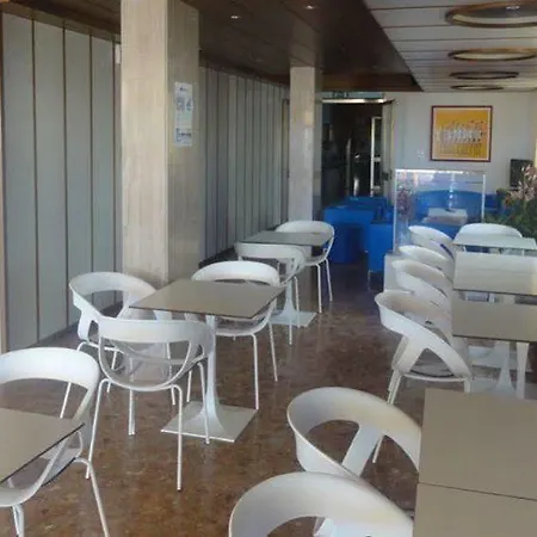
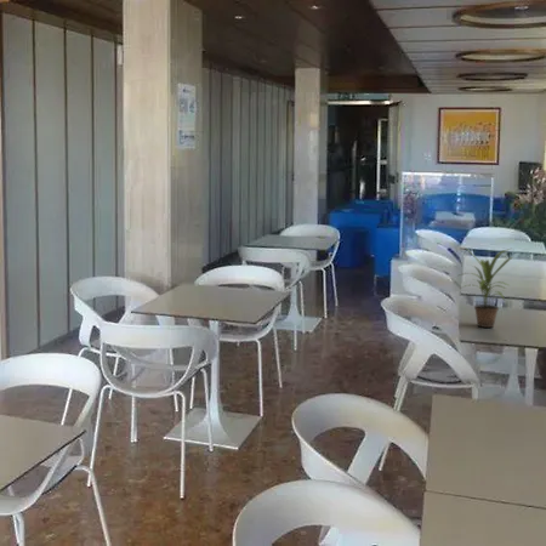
+ potted plant (489, 286)
